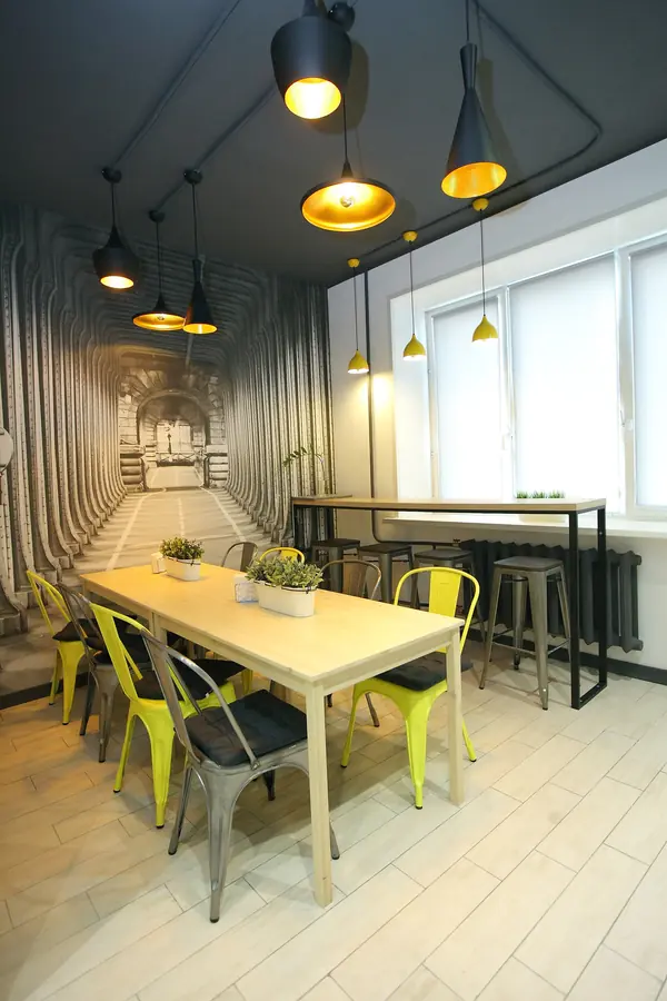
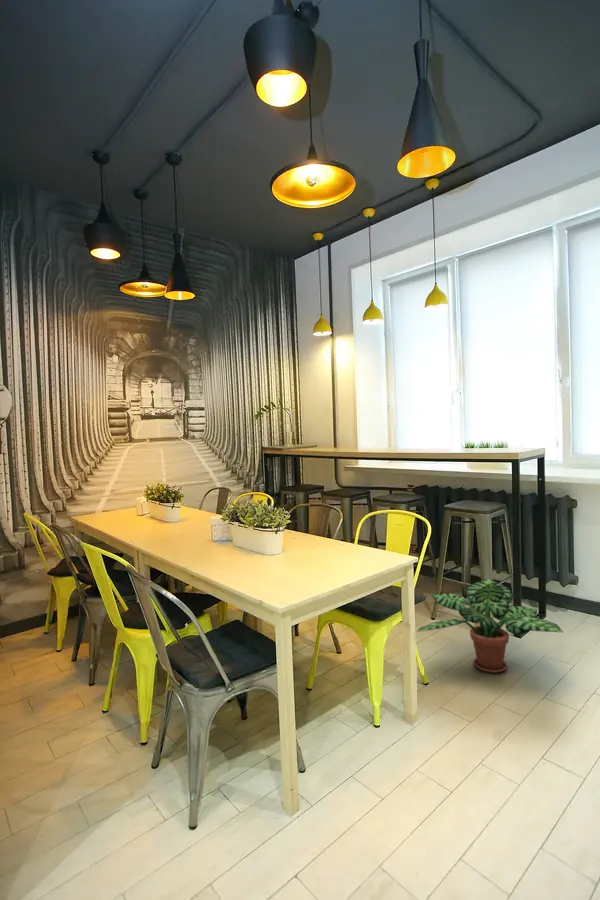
+ potted plant (487, 618)
